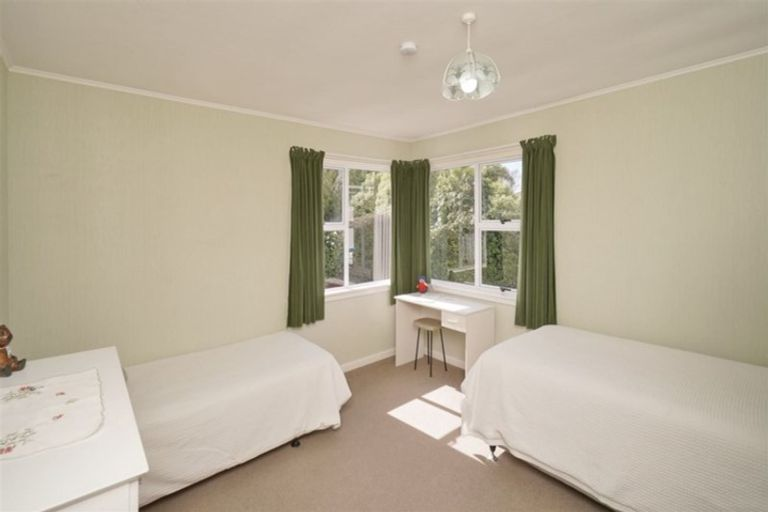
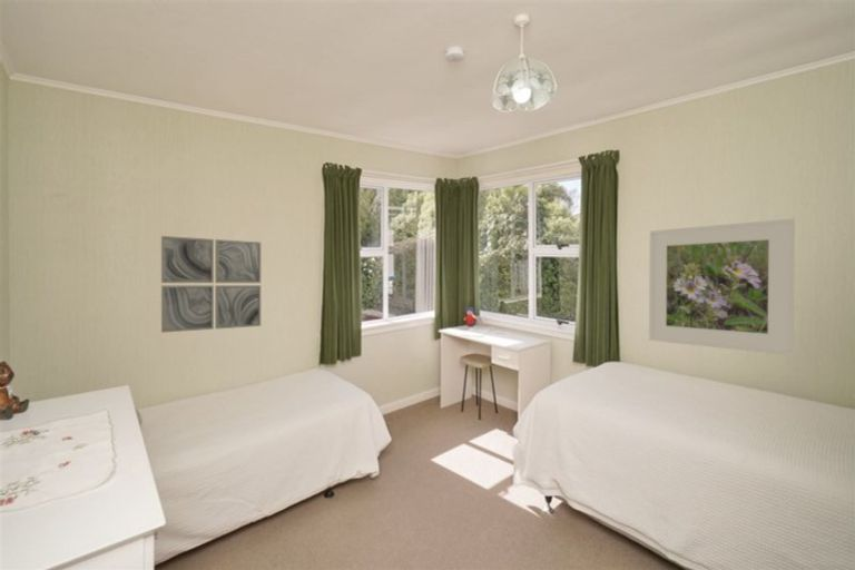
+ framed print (714, 286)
+ wall art (215, 285)
